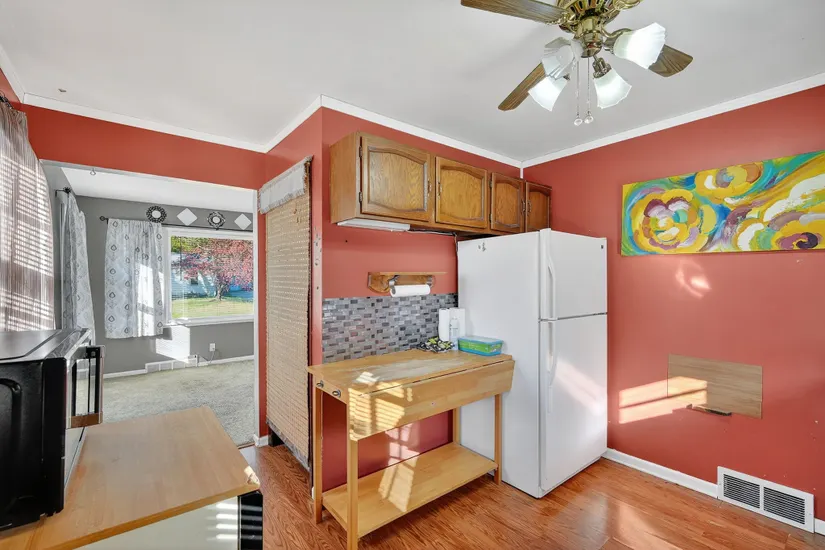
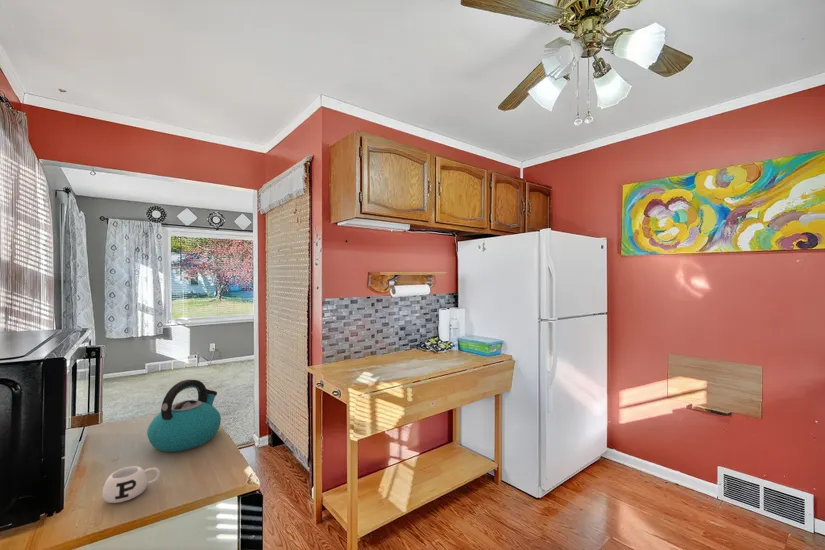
+ kettle (189, 408)
+ mug (132, 481)
